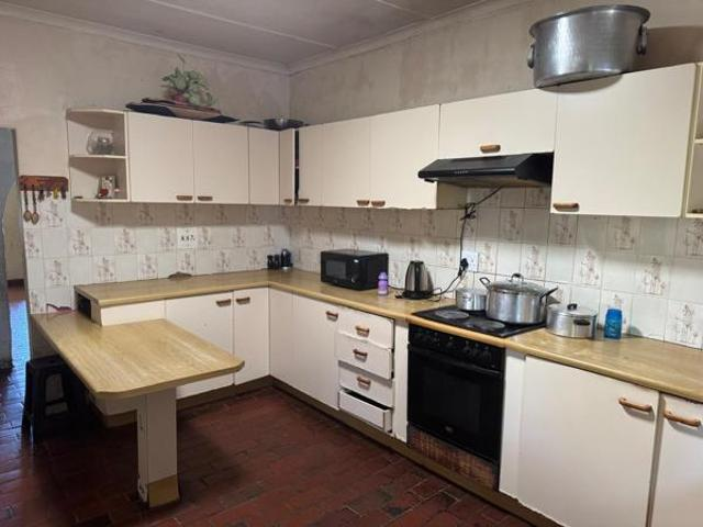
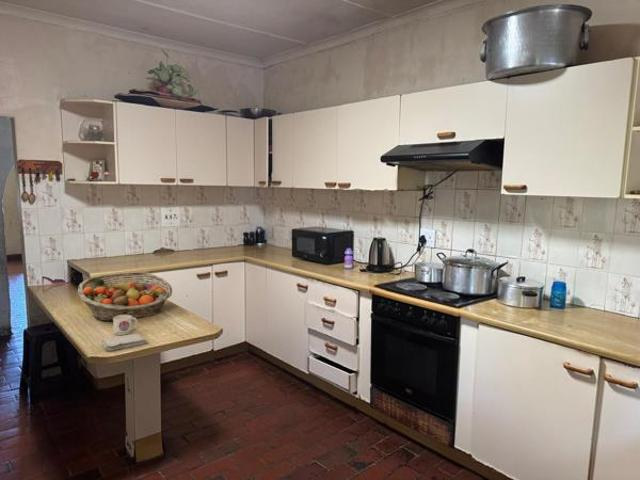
+ mug (126, 324)
+ washcloth (123, 341)
+ fruit basket (126, 295)
